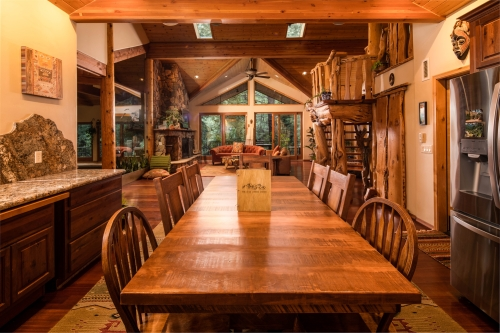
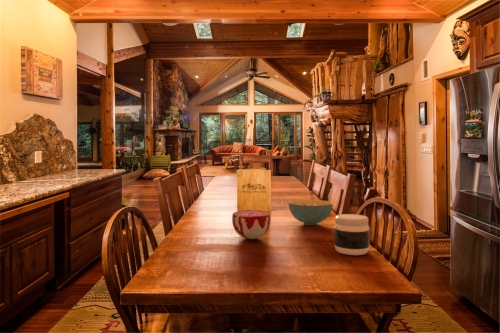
+ cereal bowl (310, 213)
+ decorative bowl (251, 225)
+ jar (351, 233)
